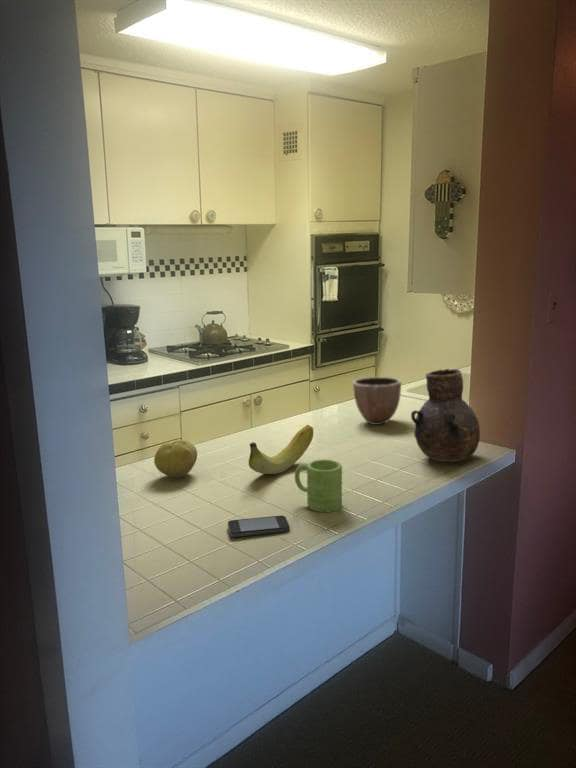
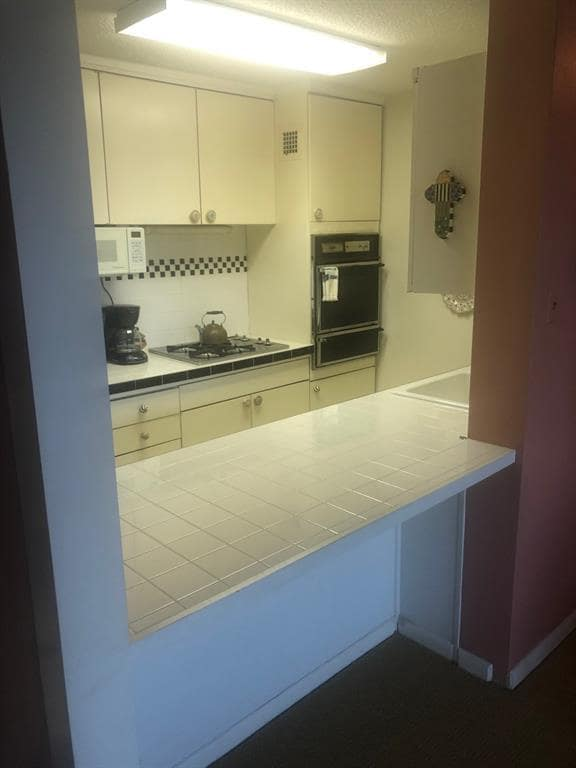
- decorative bowl (376, 401)
- vase (447, 415)
- fruit (282, 451)
- fruit (176, 459)
- mug (317, 483)
- smartphone (258, 526)
